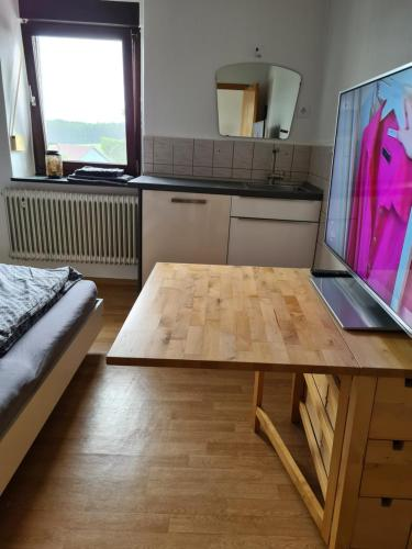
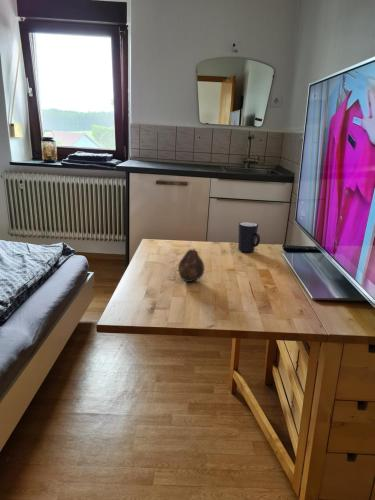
+ mug (249, 238)
+ fruit (191, 264)
